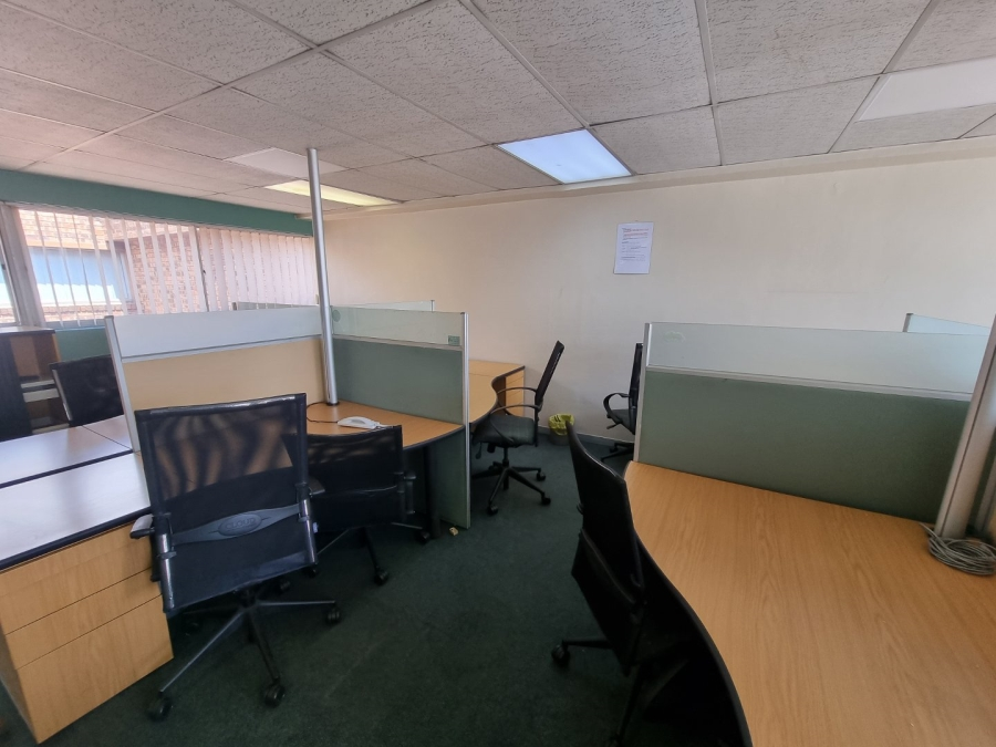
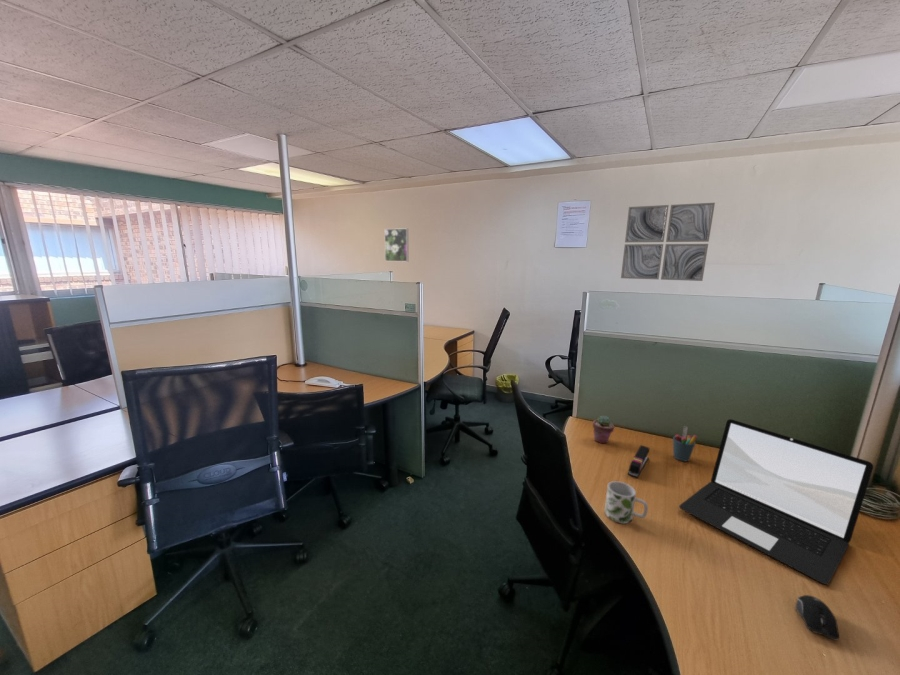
+ mug (626, 504)
+ potted succulent (602, 428)
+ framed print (396, 245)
+ computer mouse (817, 612)
+ wall art (663, 241)
+ laptop (768, 487)
+ stapler (639, 460)
+ pen holder (683, 444)
